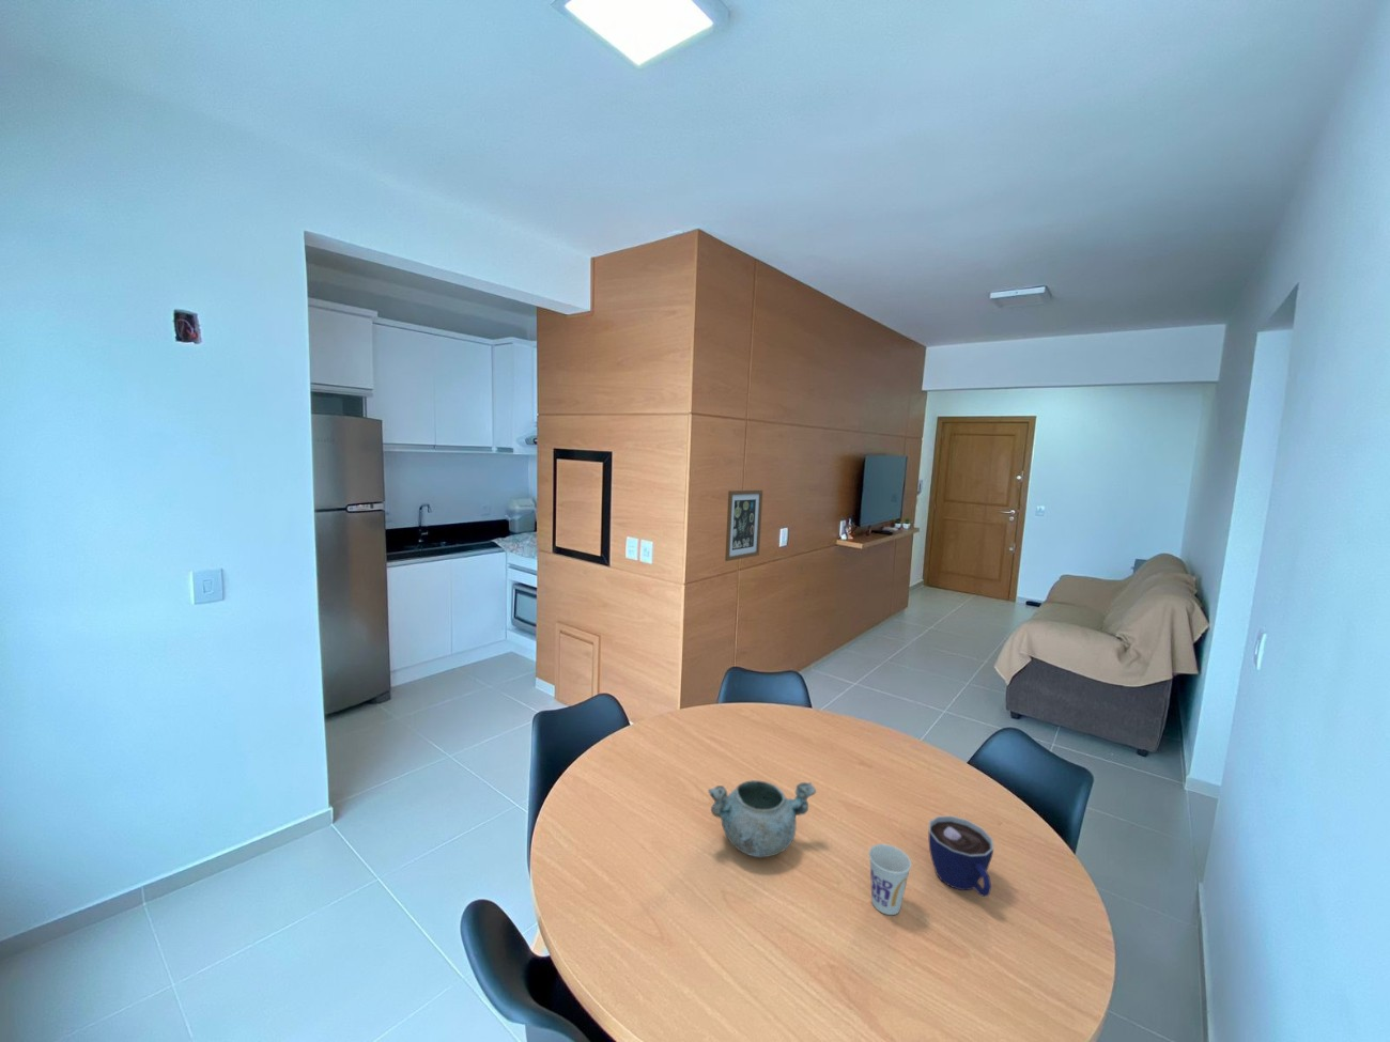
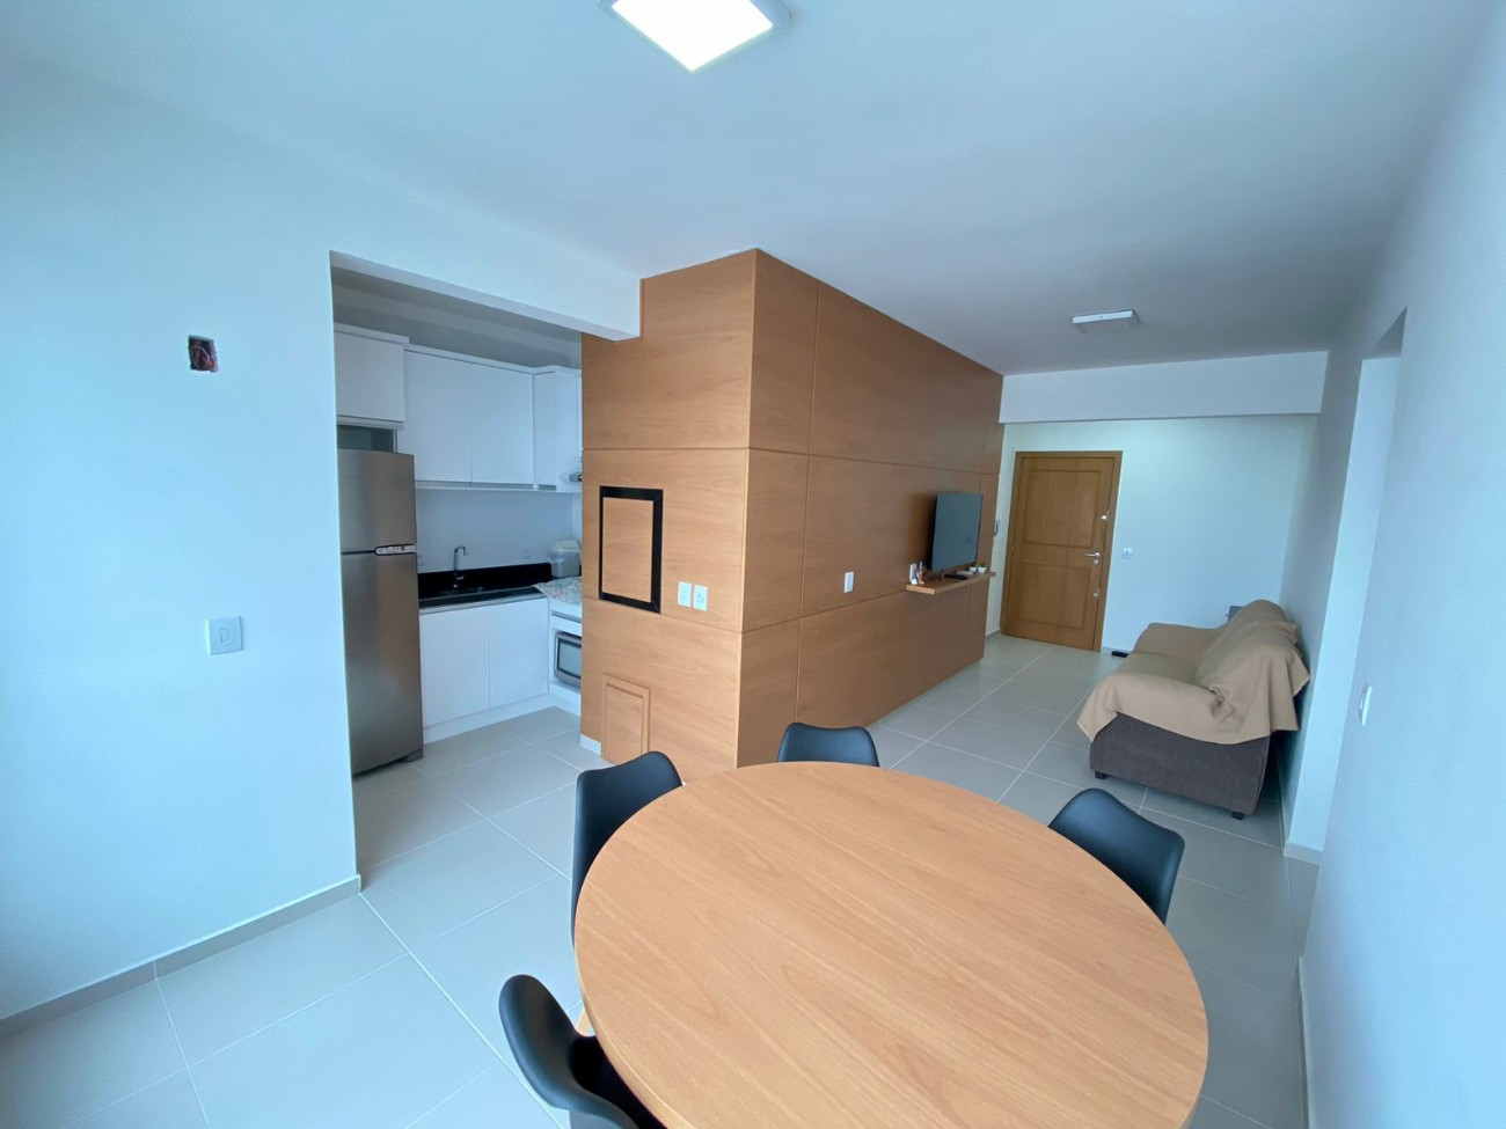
- decorative bowl (761, 812)
- cup (963, 861)
- wall art (744, 523)
- cup (888, 881)
